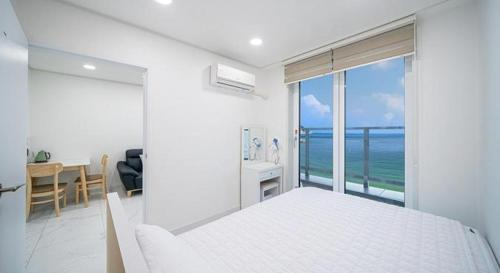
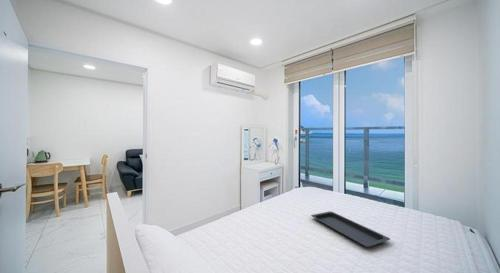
+ serving tray (345, 227)
